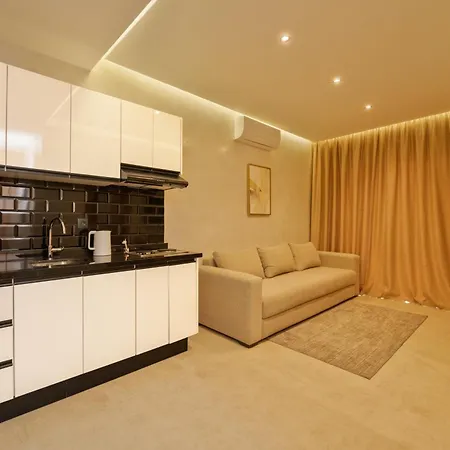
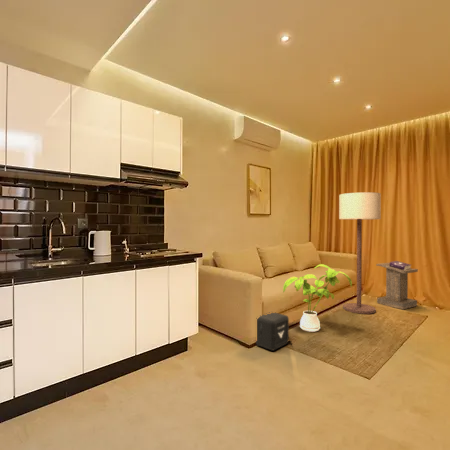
+ floor lamp (359, 251)
+ air purifier (273, 330)
+ house plant (321, 297)
+ lectern (396, 283)
